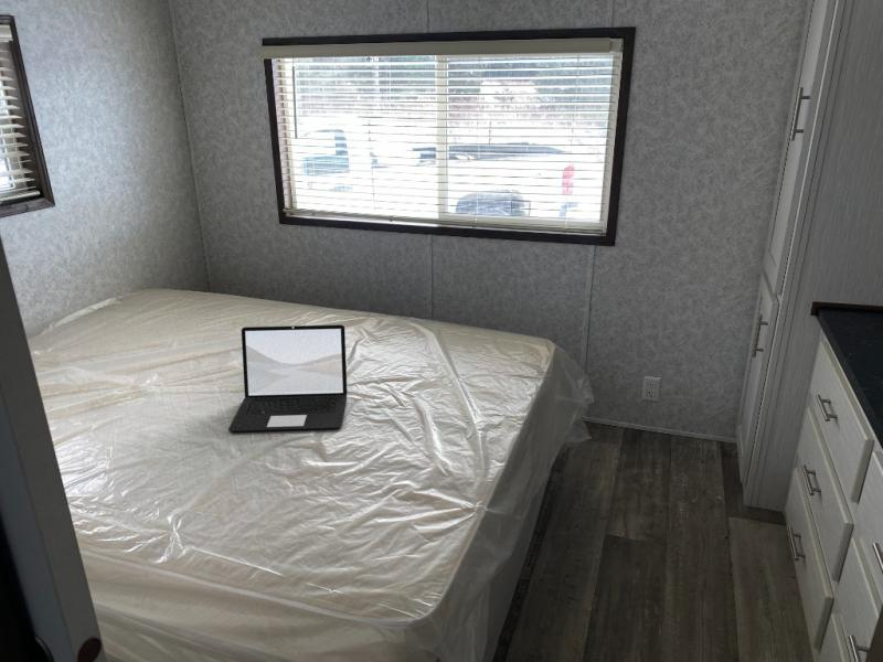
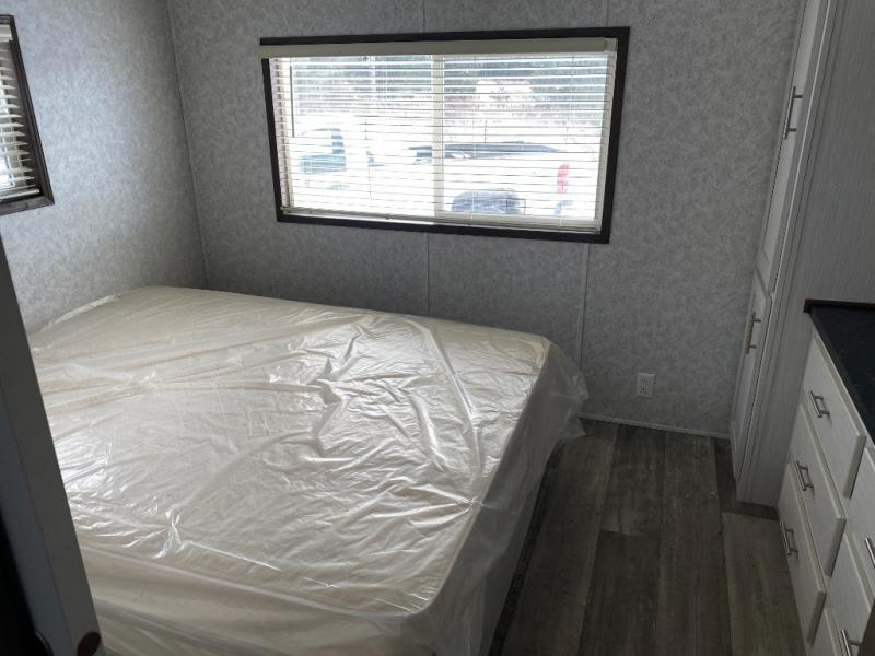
- laptop (288, 375)
